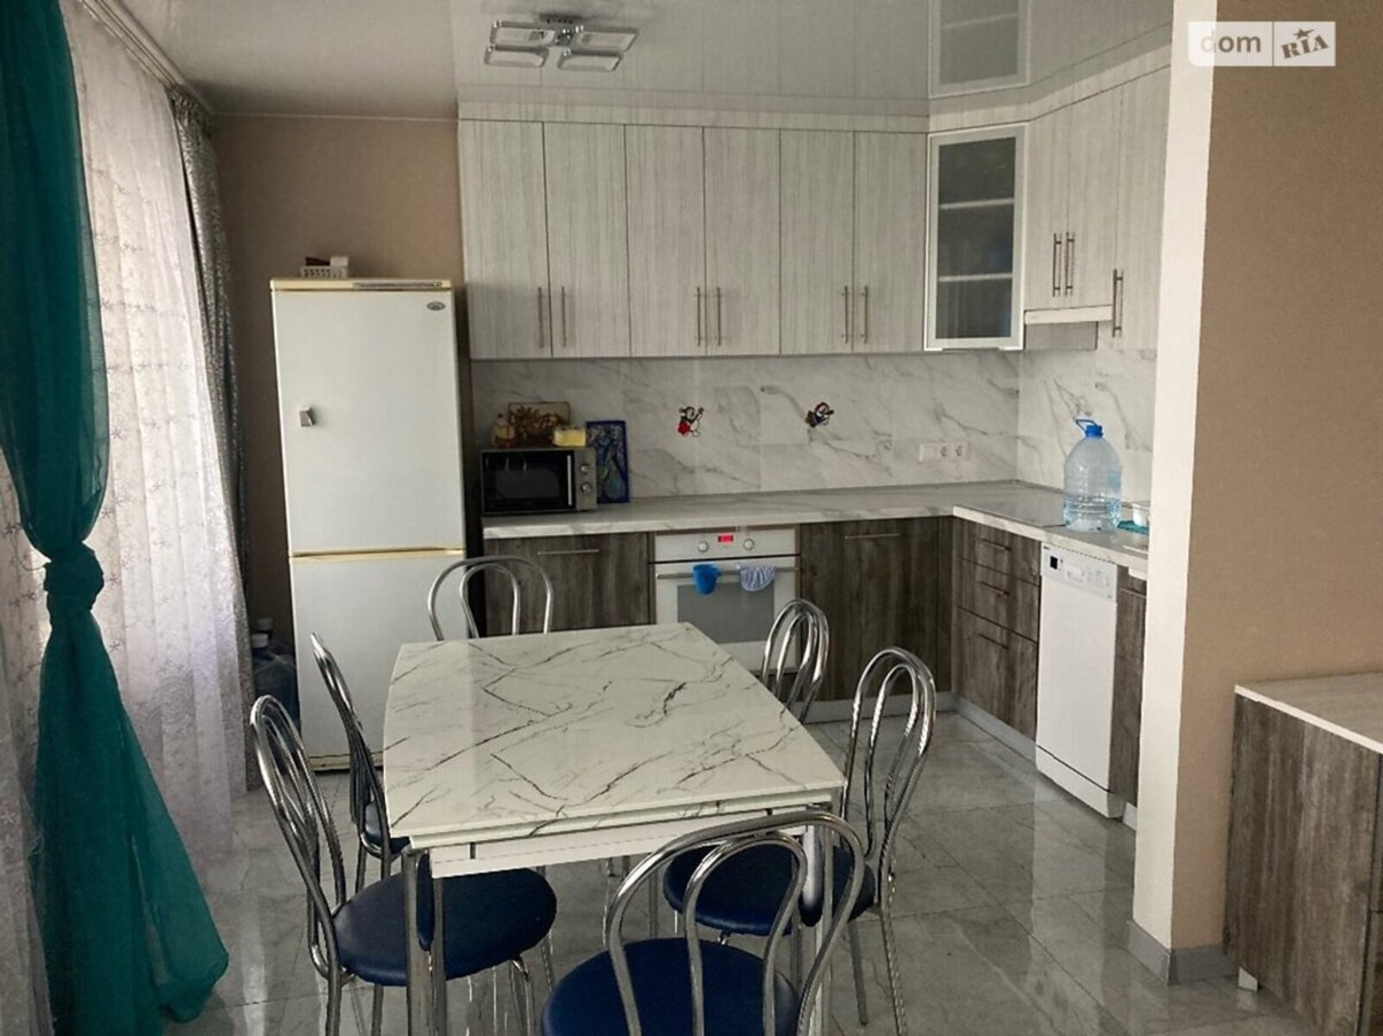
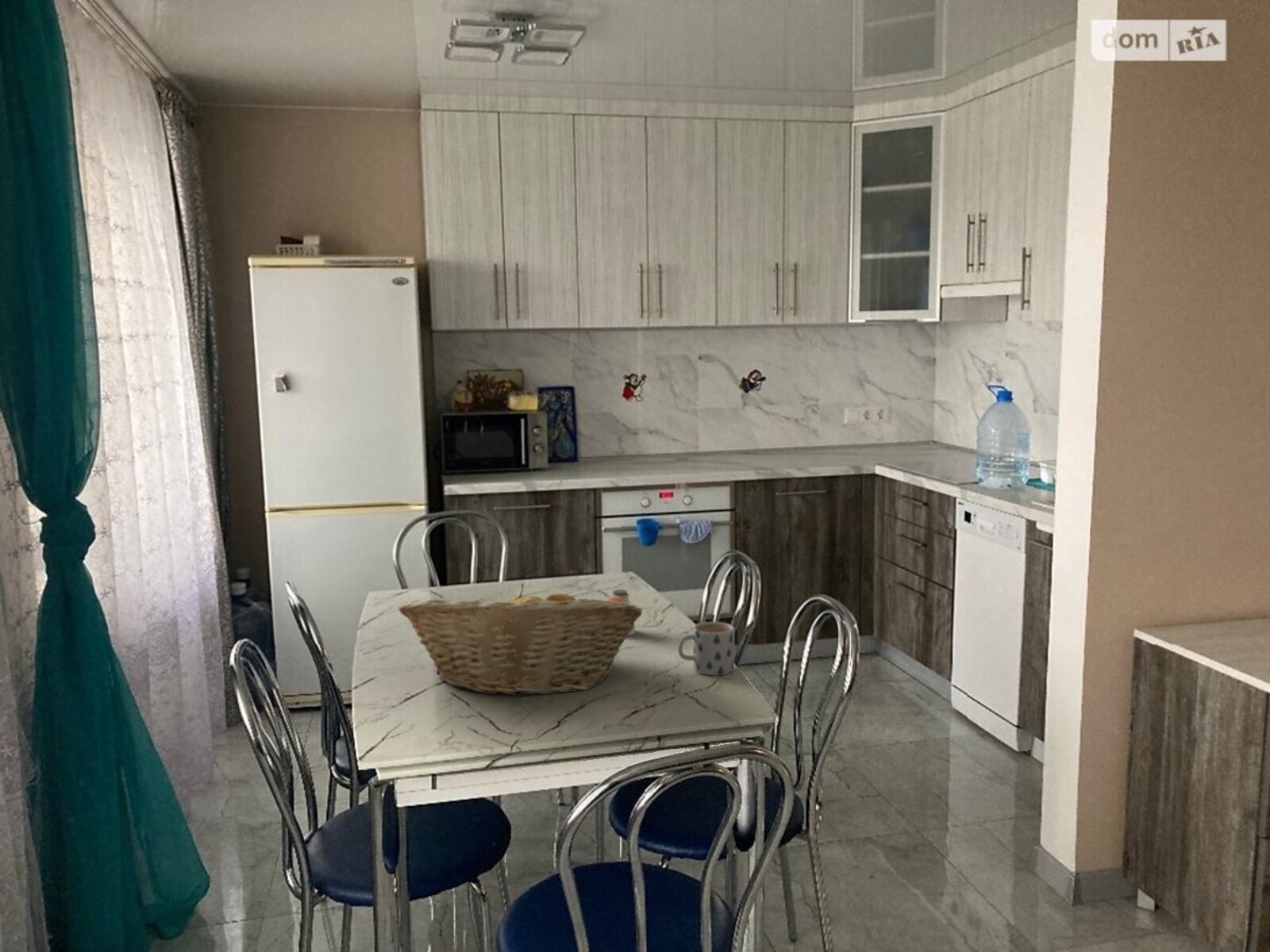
+ fruit basket (521, 628)
+ saltshaker (629, 604)
+ mug (706, 649)
